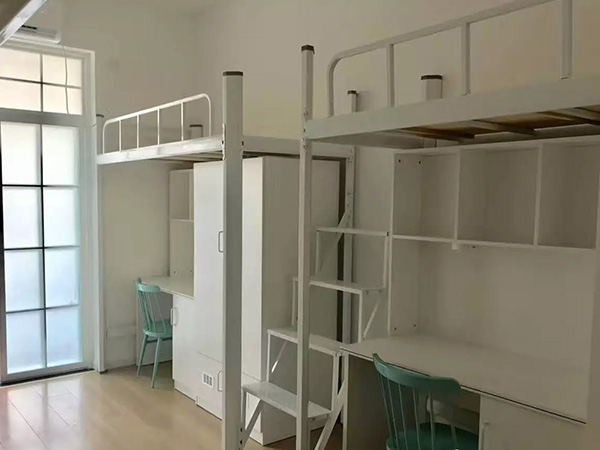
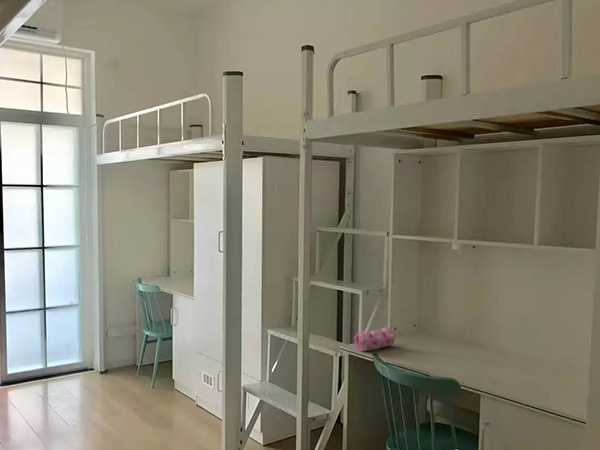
+ pencil case (374, 338)
